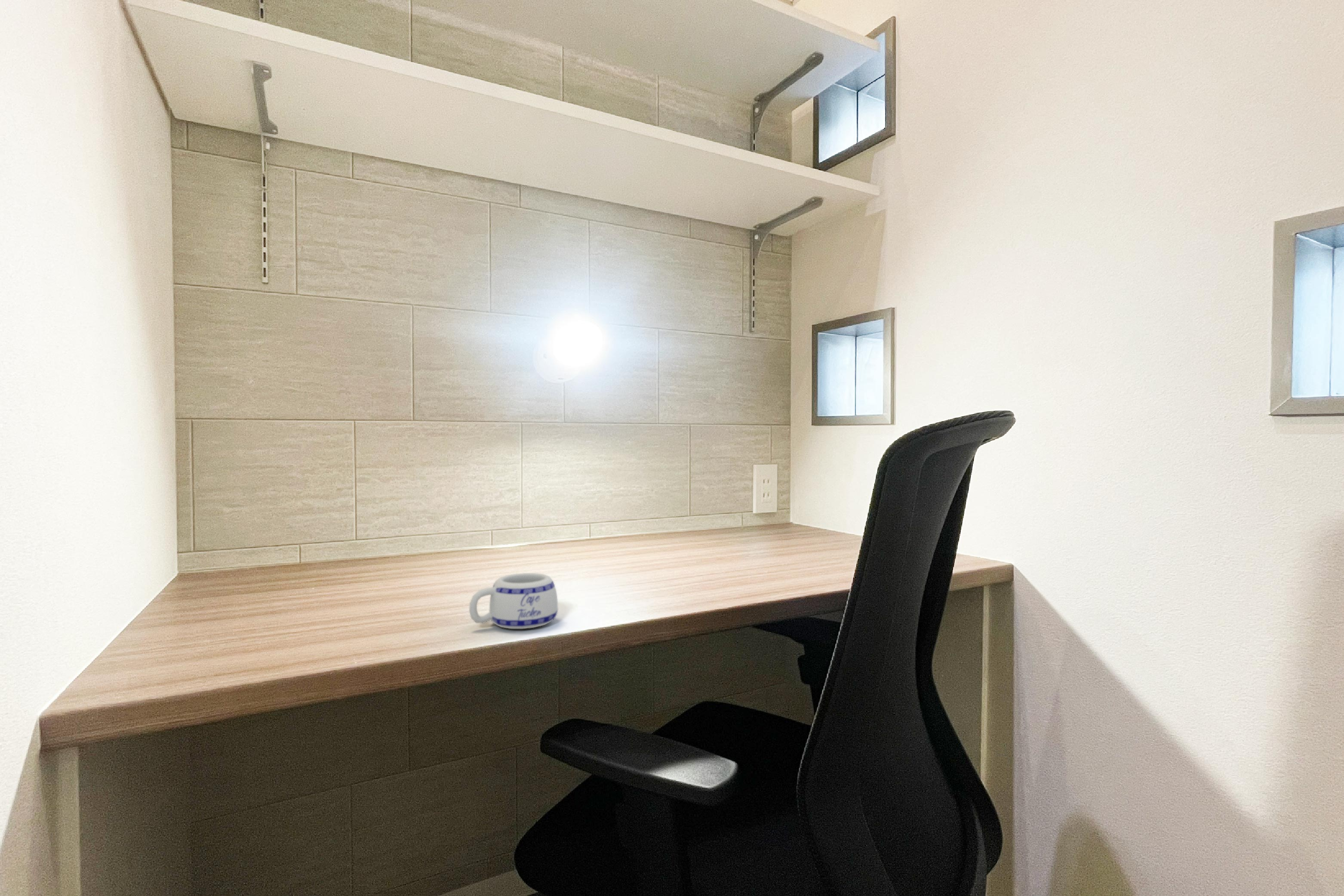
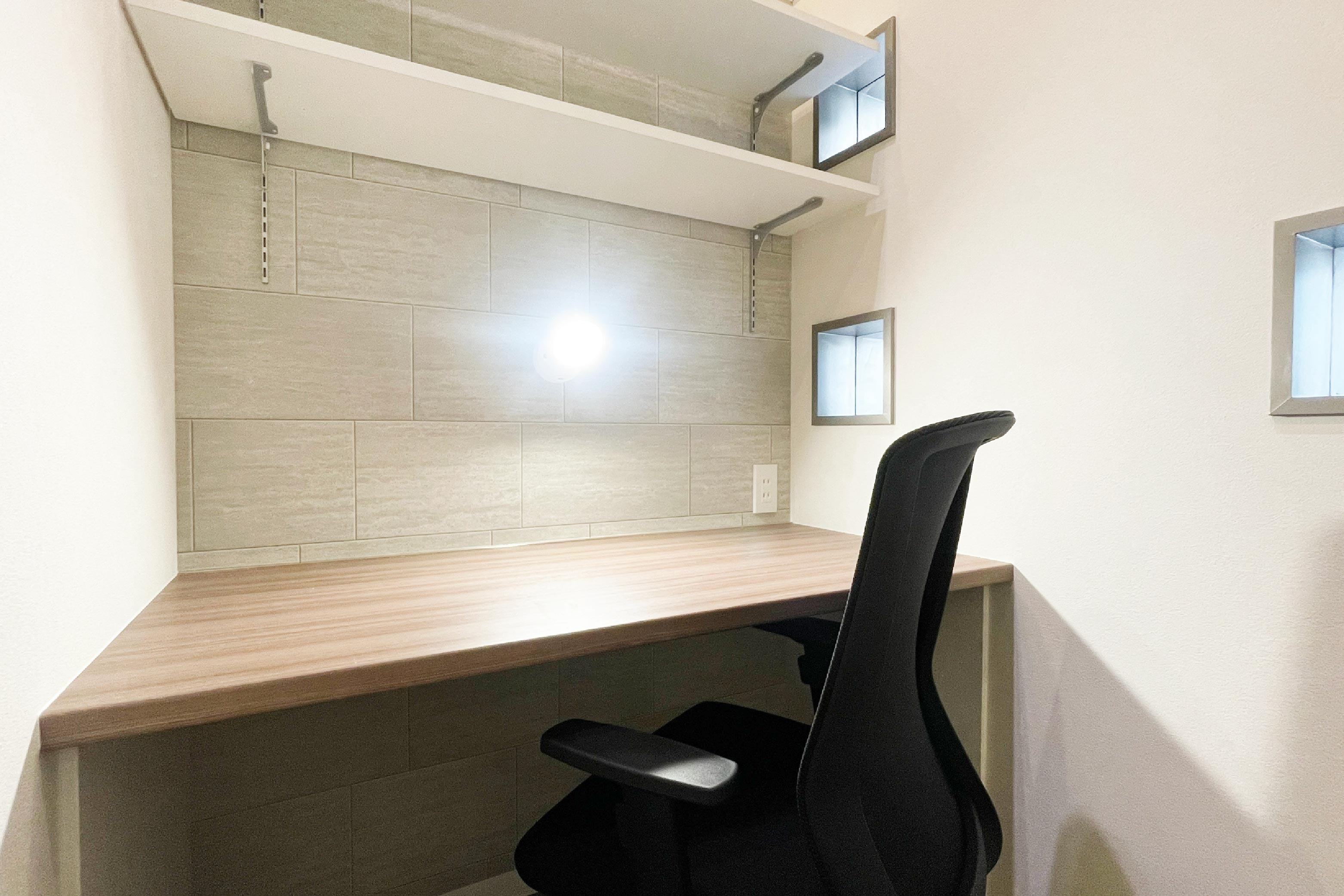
- mug (514, 601)
